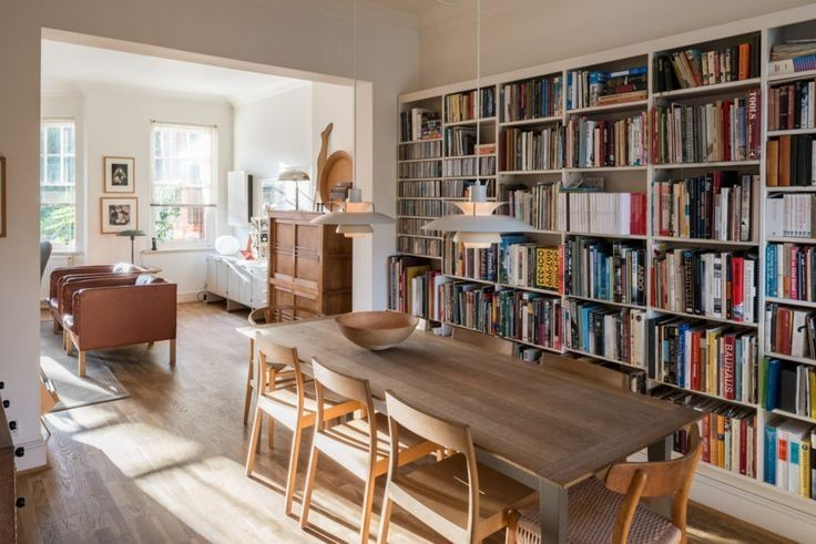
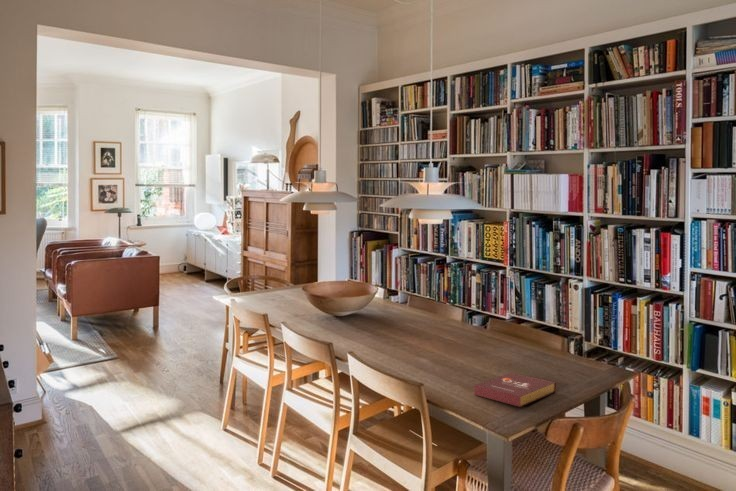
+ book (515, 388)
